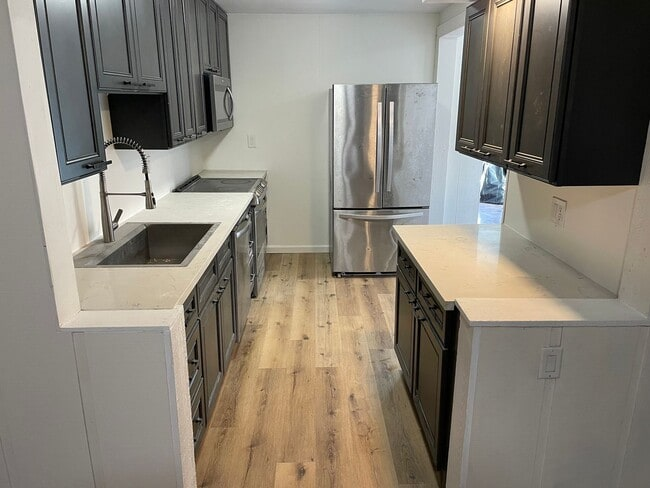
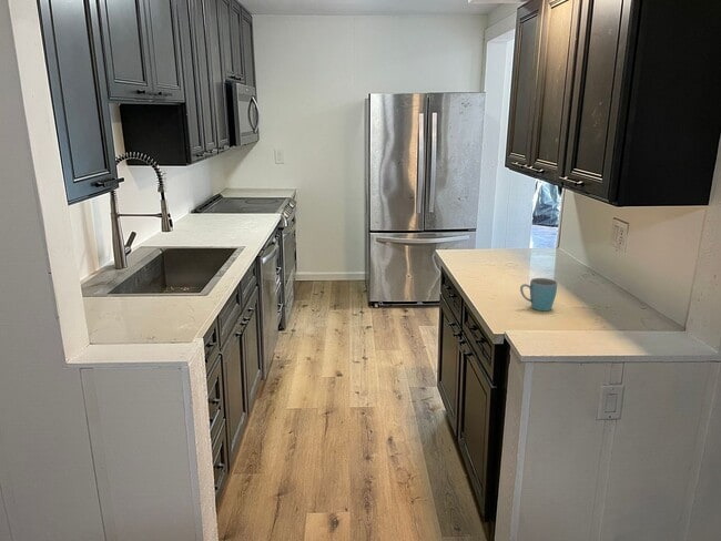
+ mug (537, 295)
